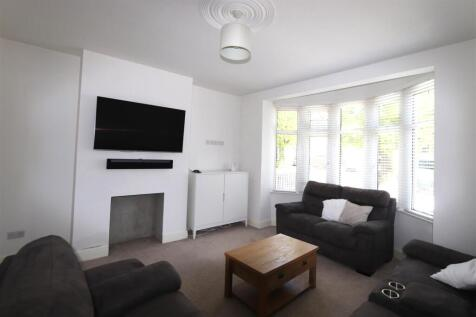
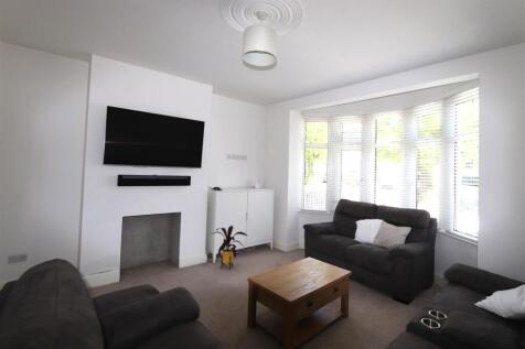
+ house plant (226, 247)
